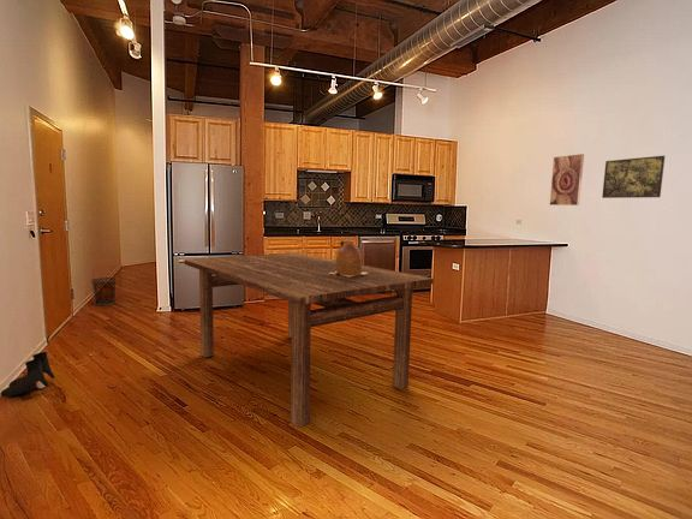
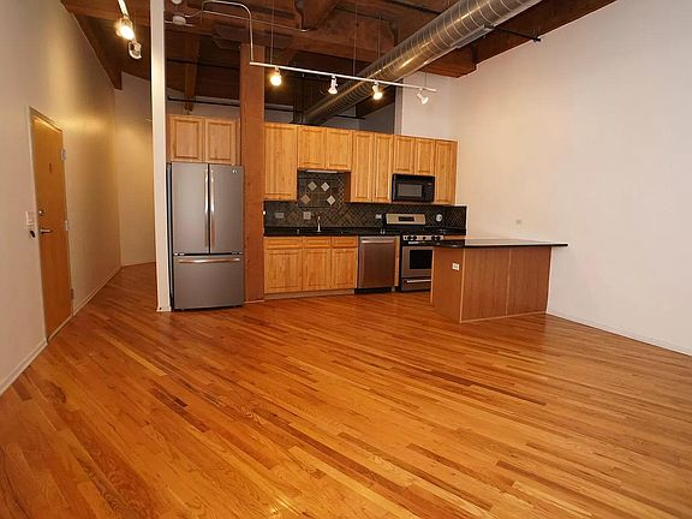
- dining table (296, 320)
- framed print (631, 178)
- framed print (566, 180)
- boots (28, 371)
- ceramic jug (348, 257)
- trash can (105, 291)
